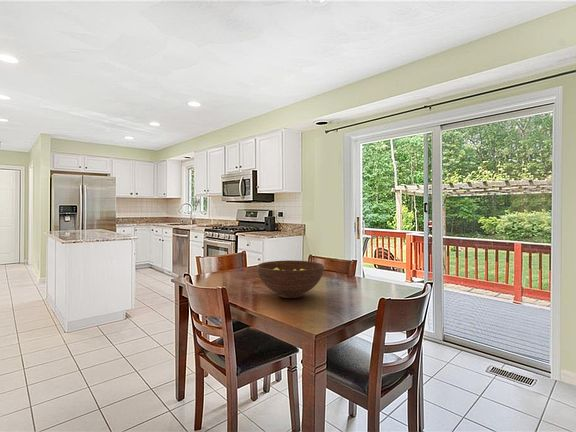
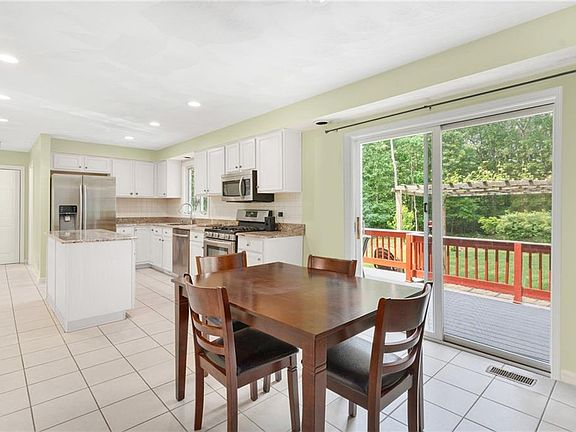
- fruit bowl (290, 280)
